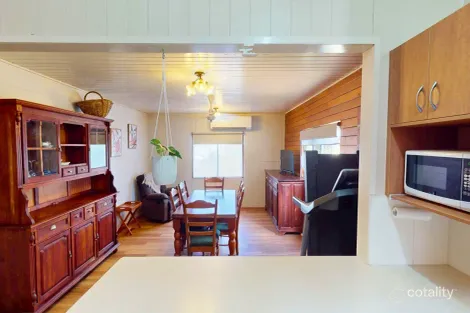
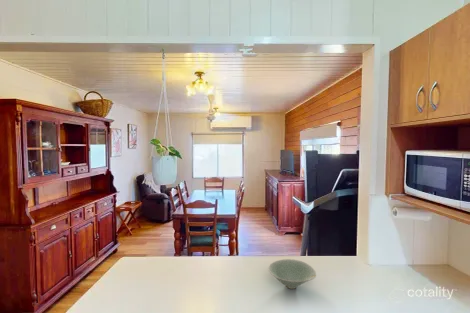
+ bowl (291, 277)
